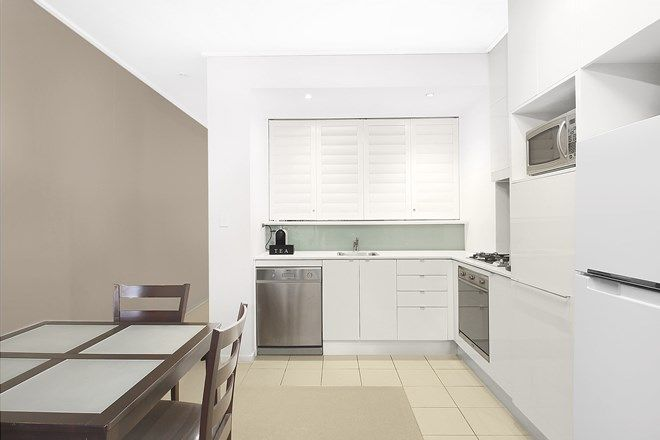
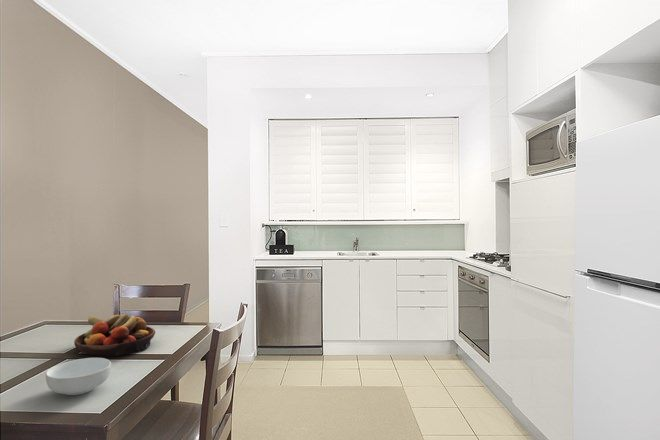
+ cereal bowl (79, 378)
+ fruit bowl (115, 331)
